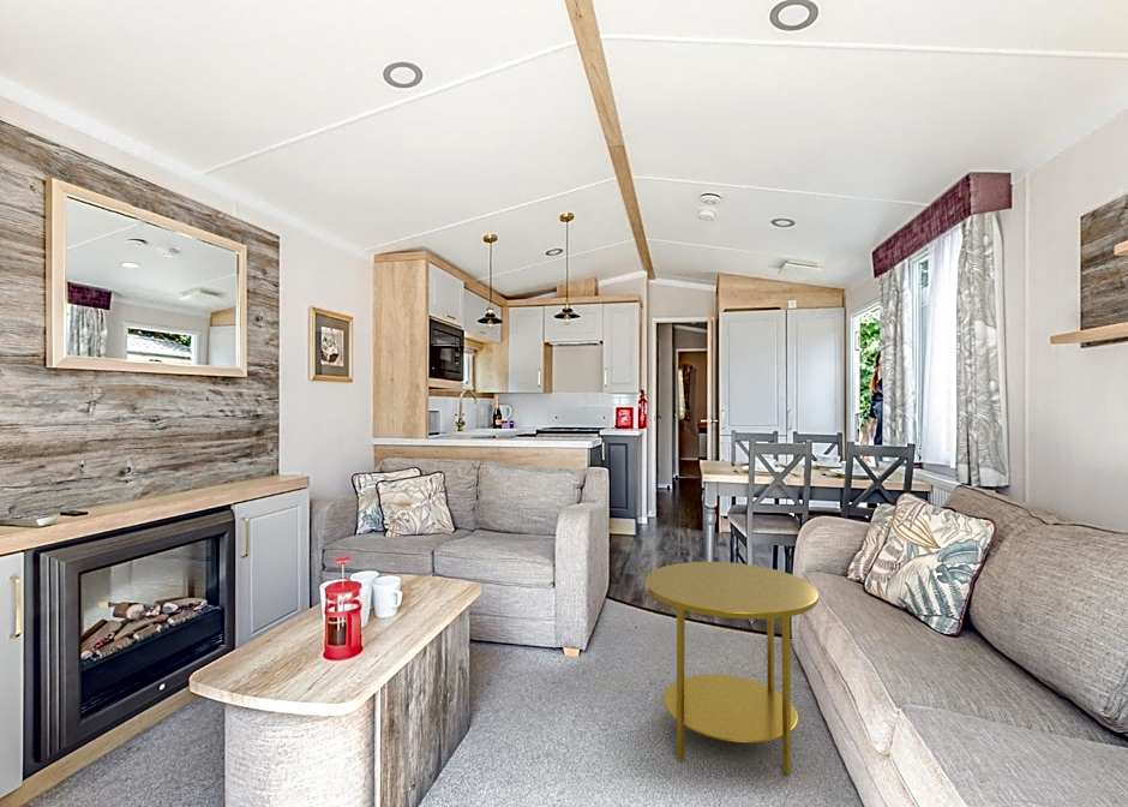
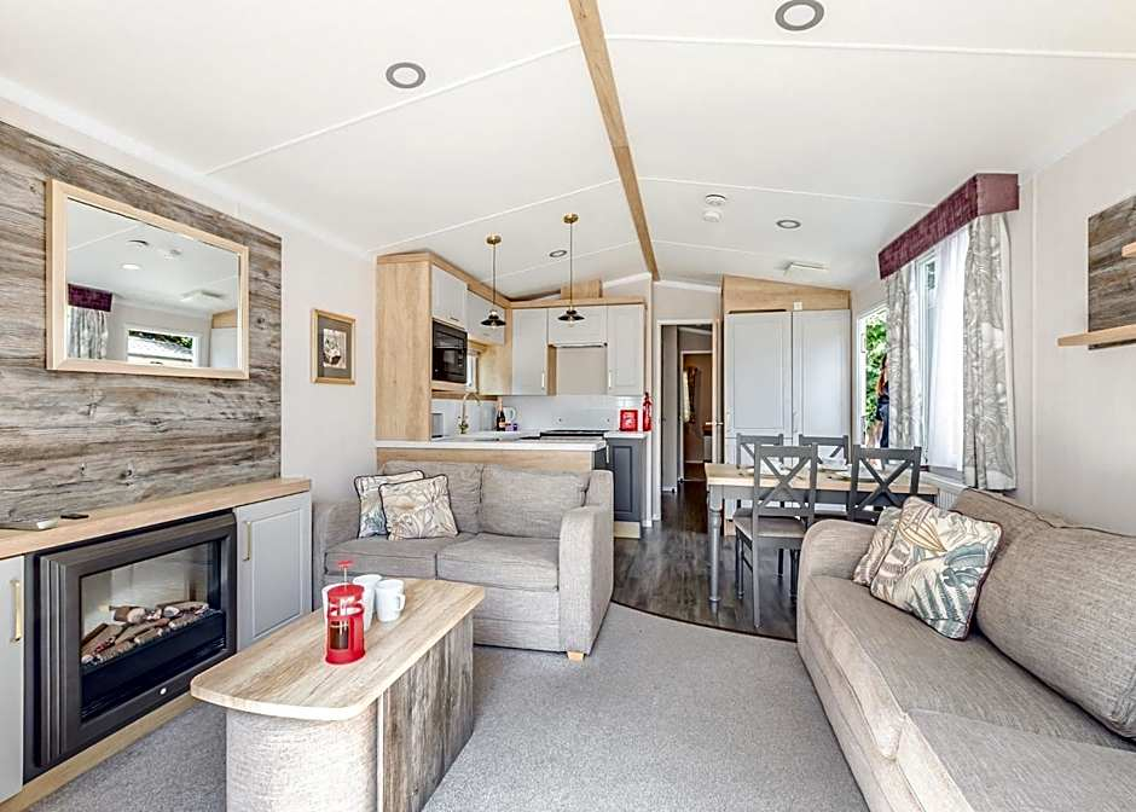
- side table (727, 675)
